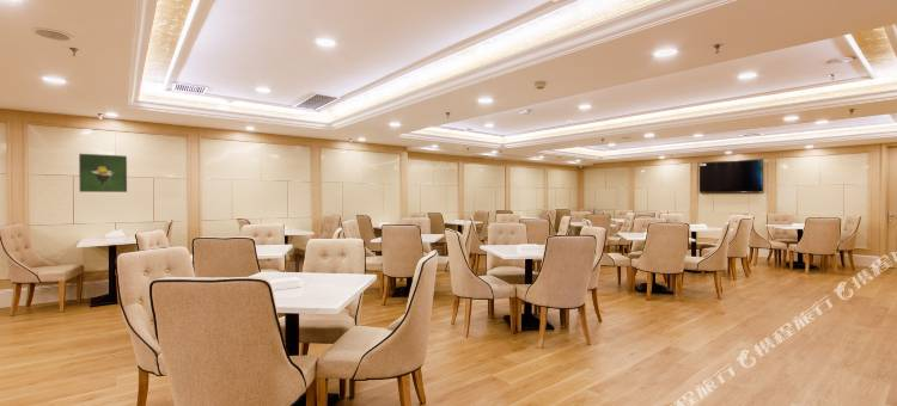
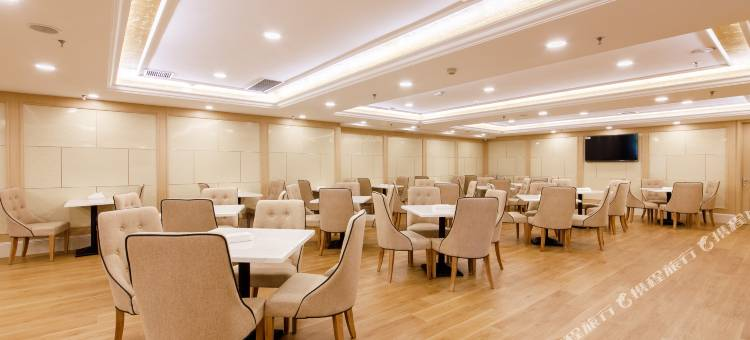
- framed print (103, 173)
